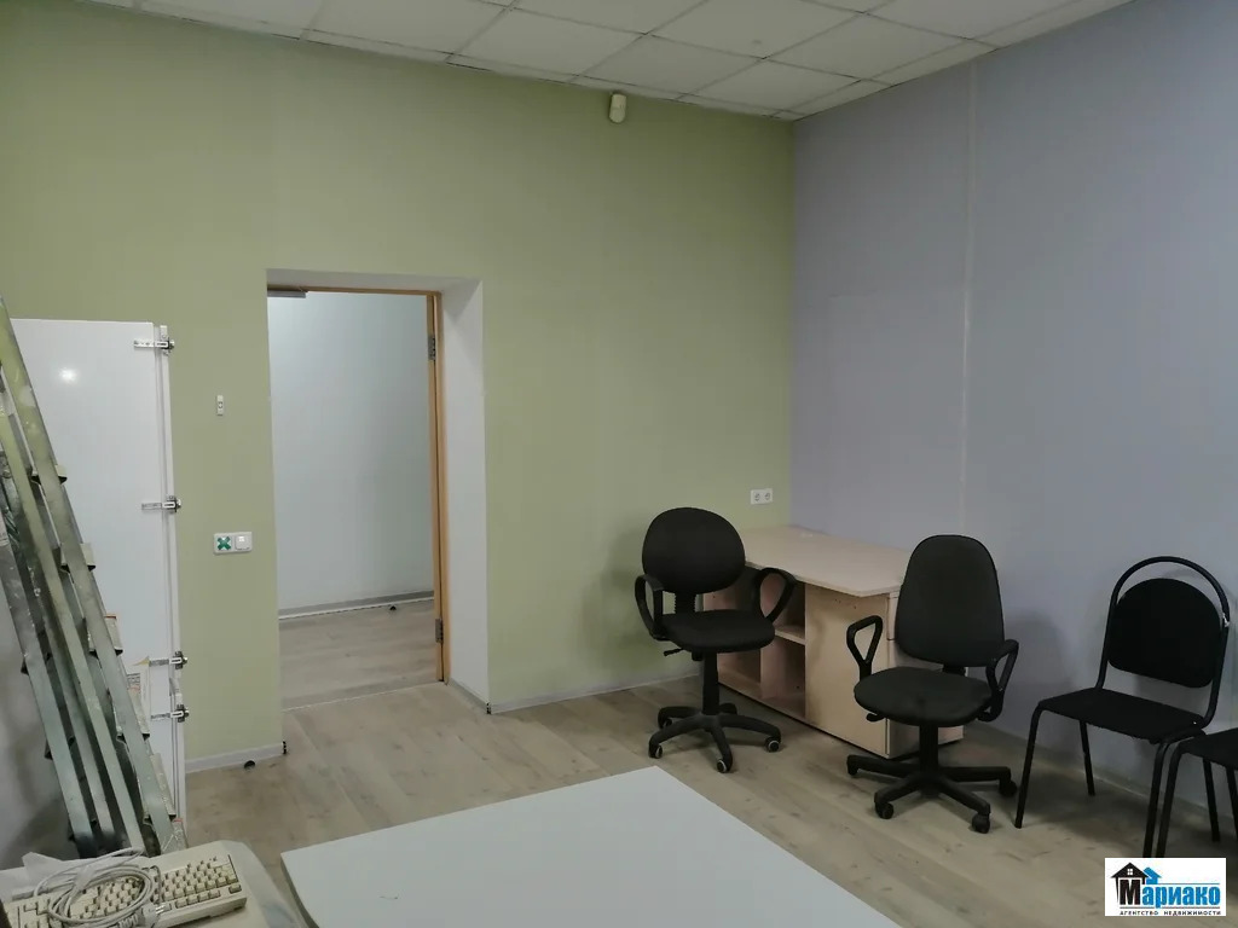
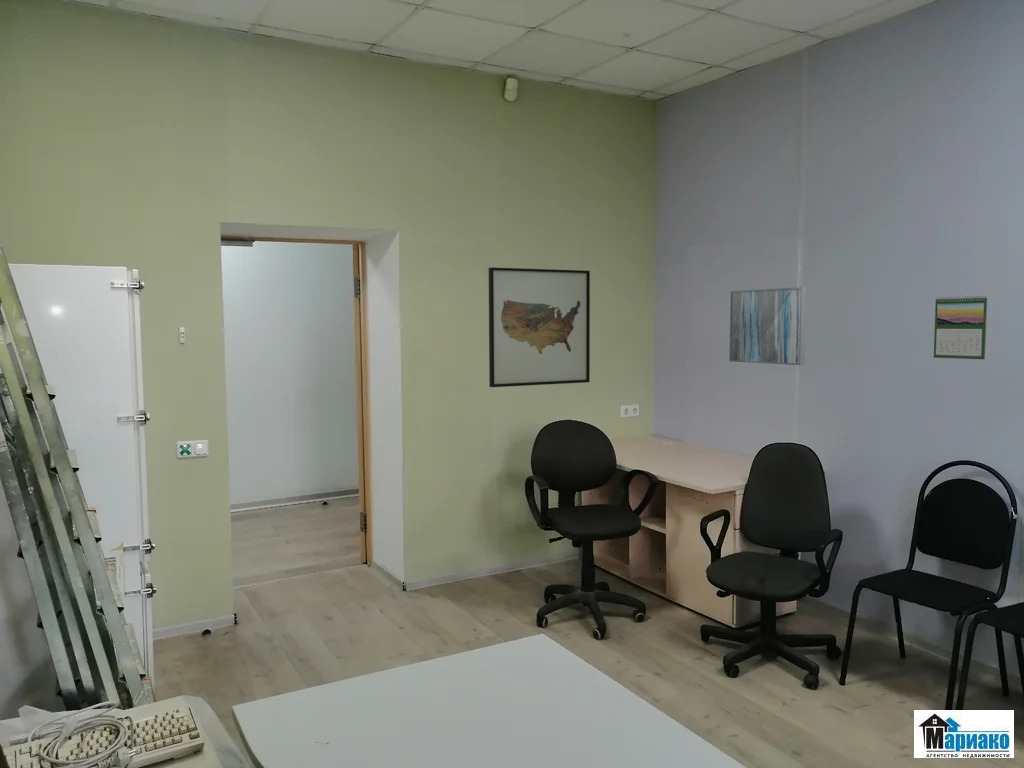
+ wall art (540, 327)
+ wall art (765, 326)
+ calendar (959, 327)
